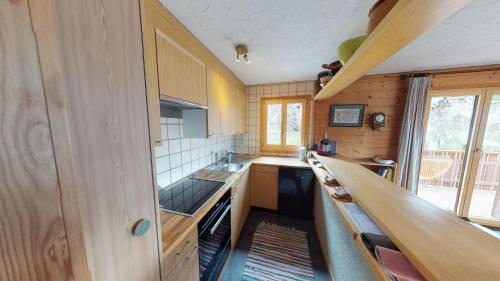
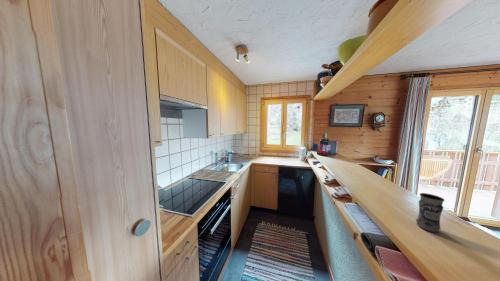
+ jar (429, 211)
